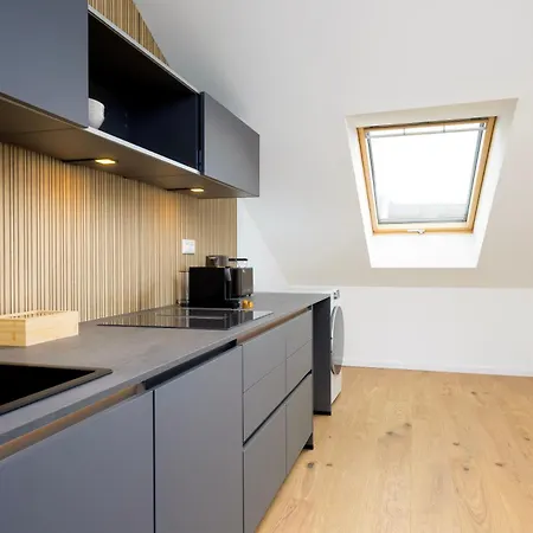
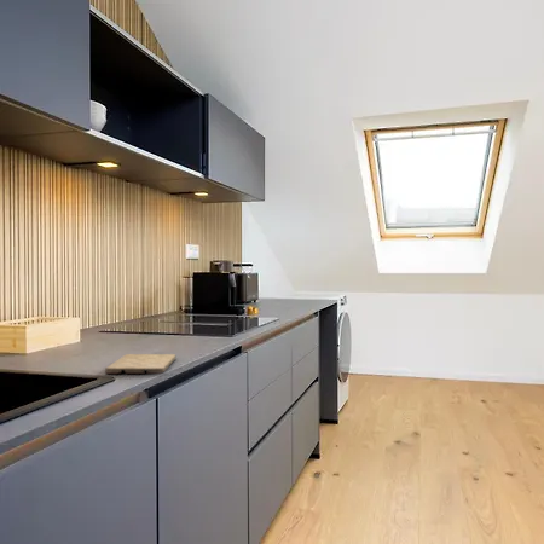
+ cutting board (143, 363)
